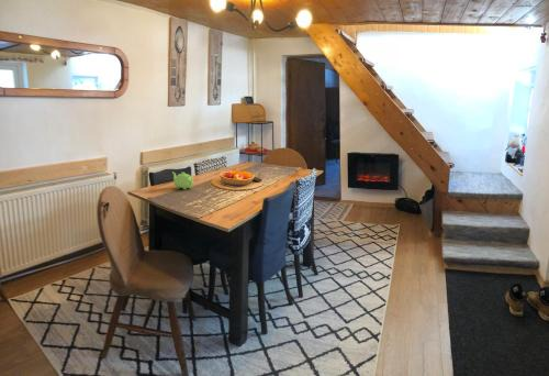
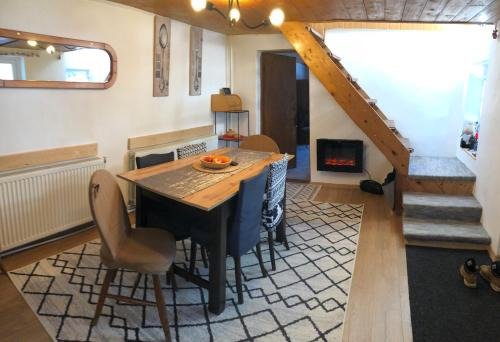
- teapot (182, 179)
